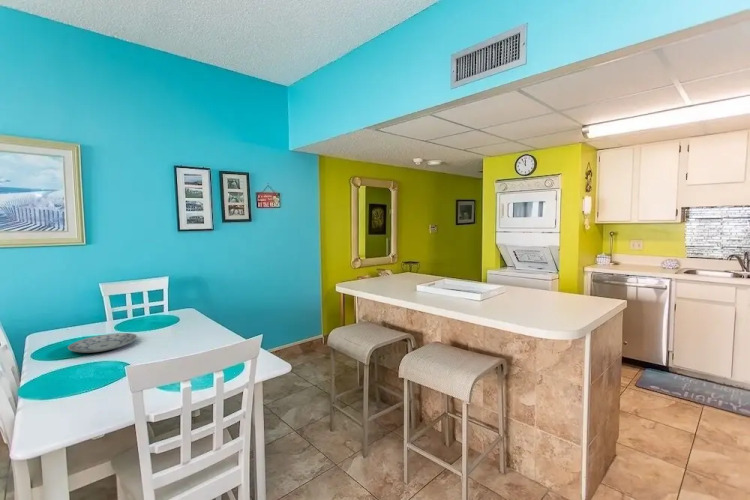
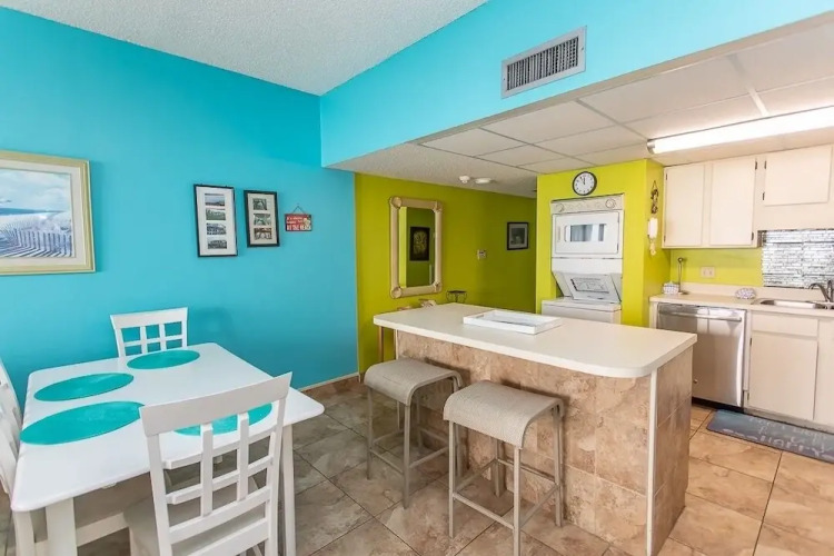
- plate (104, 344)
